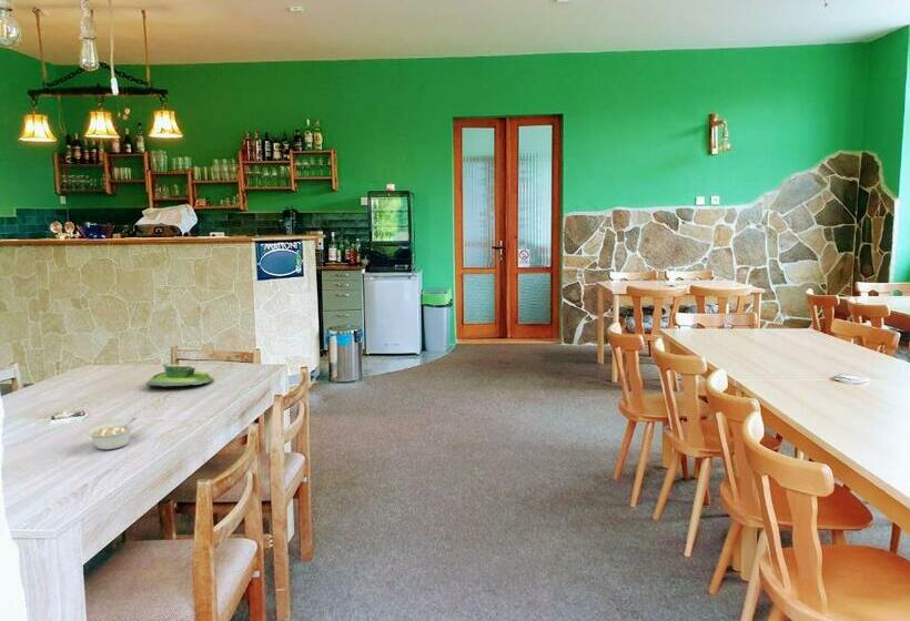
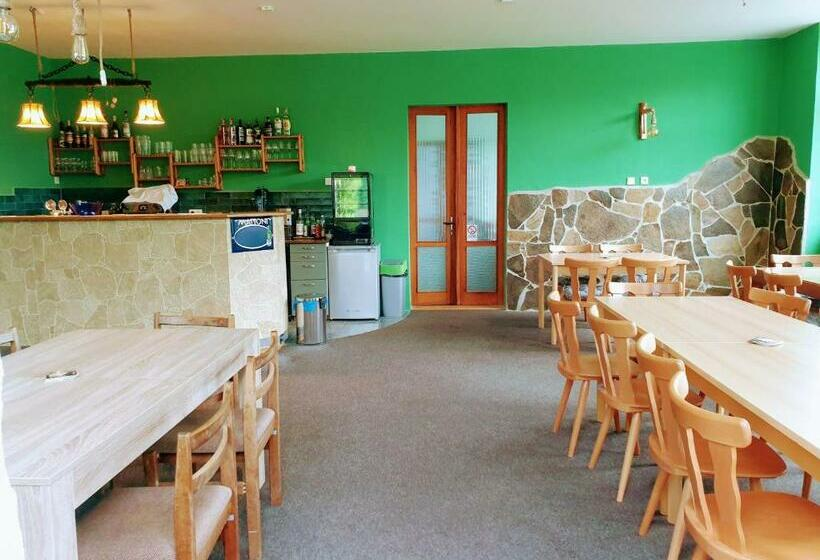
- legume (111, 435)
- plant pot (179, 373)
